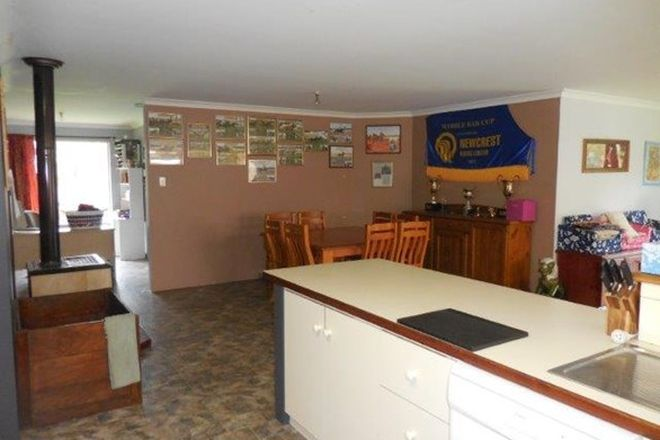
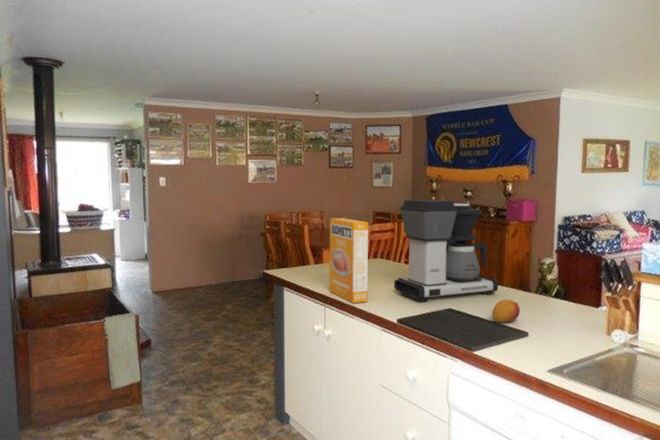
+ fruit (505, 310)
+ cereal box (347, 258)
+ coffee maker (449, 247)
